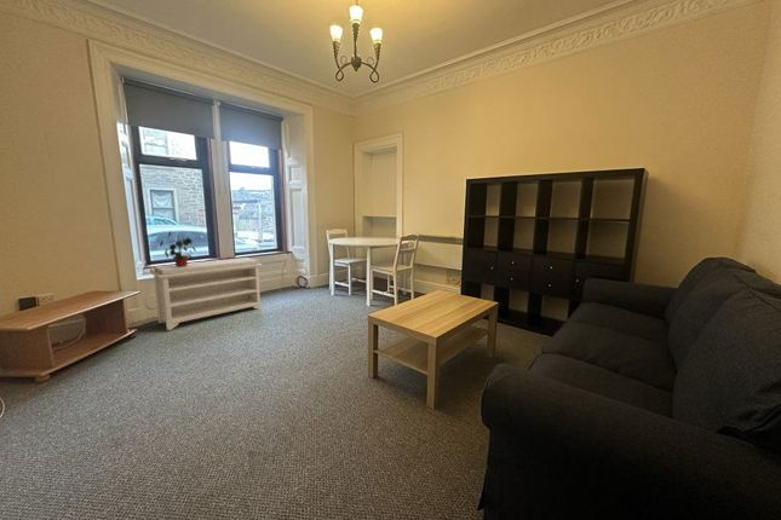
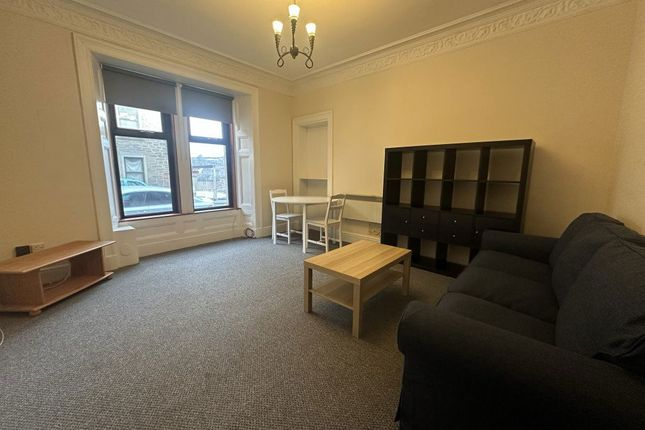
- bench (212, 289)
- potted plant (177, 249)
